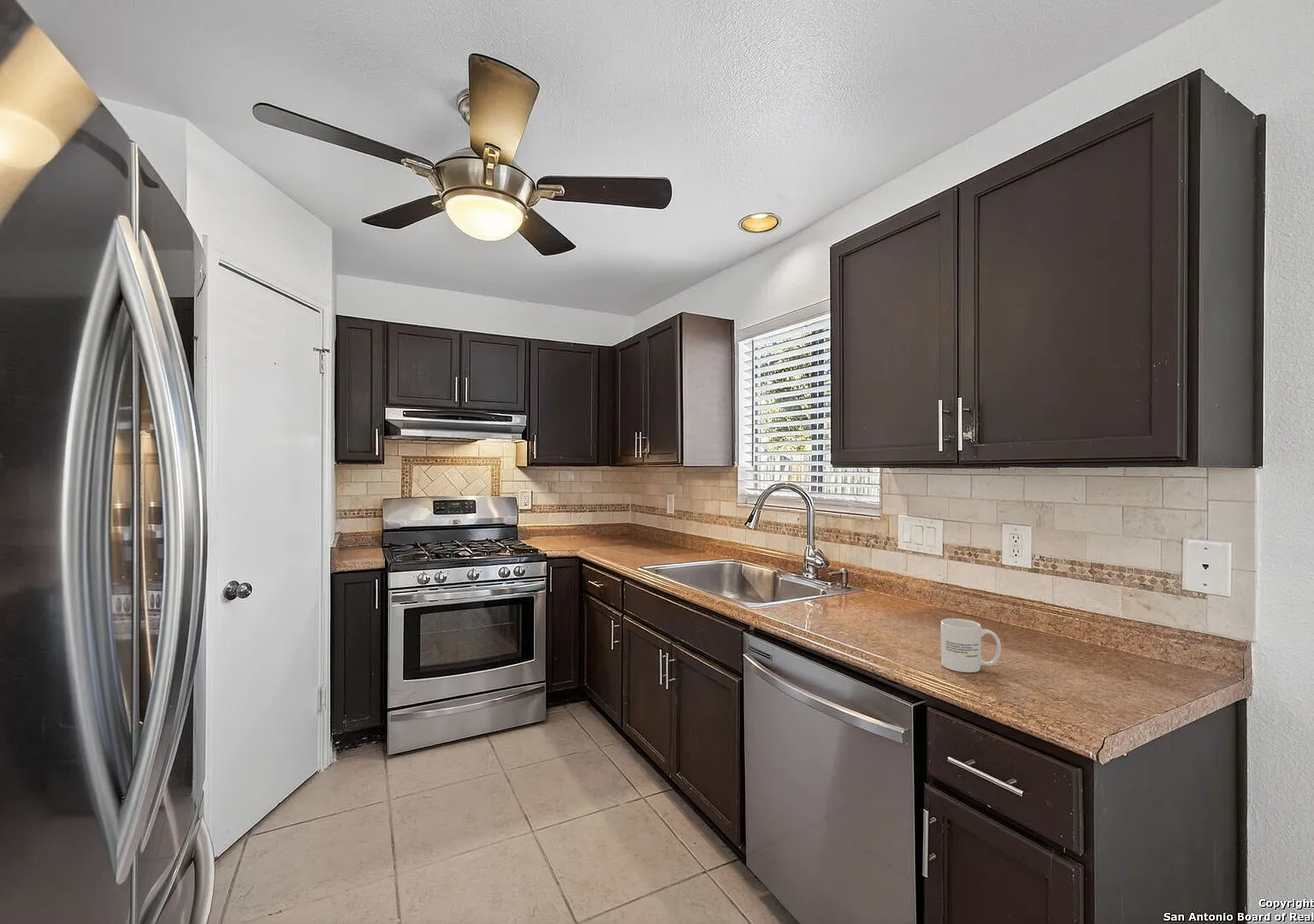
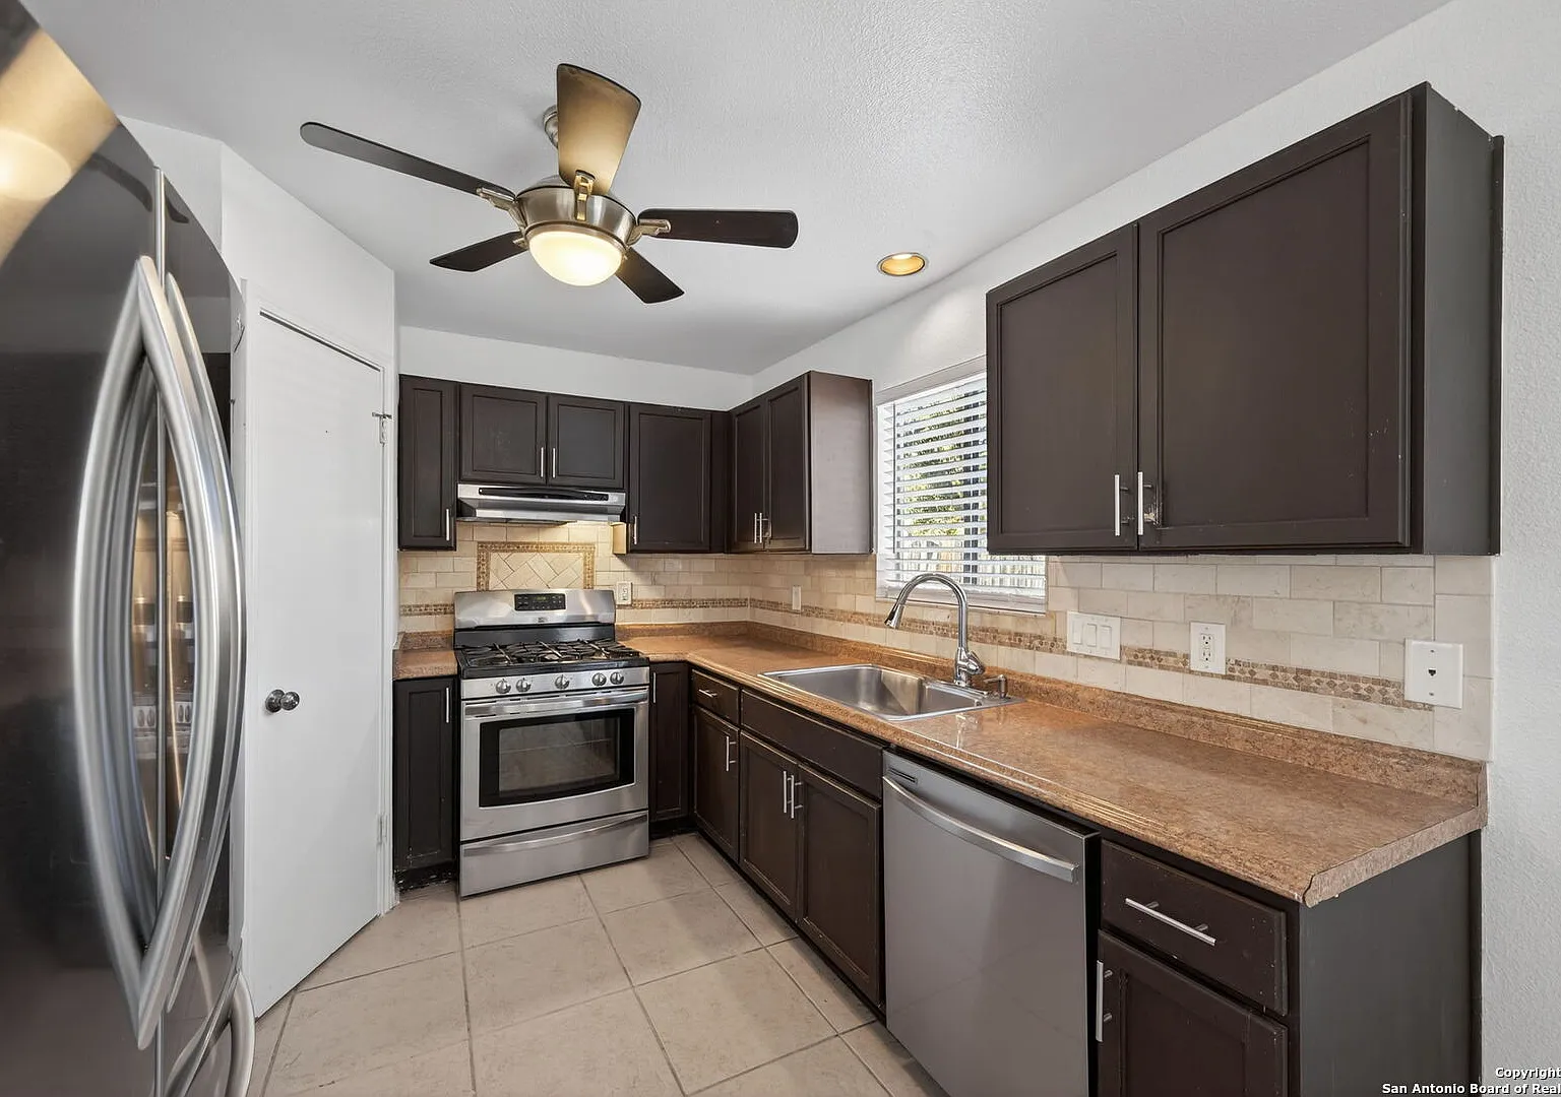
- mug (967, 644)
